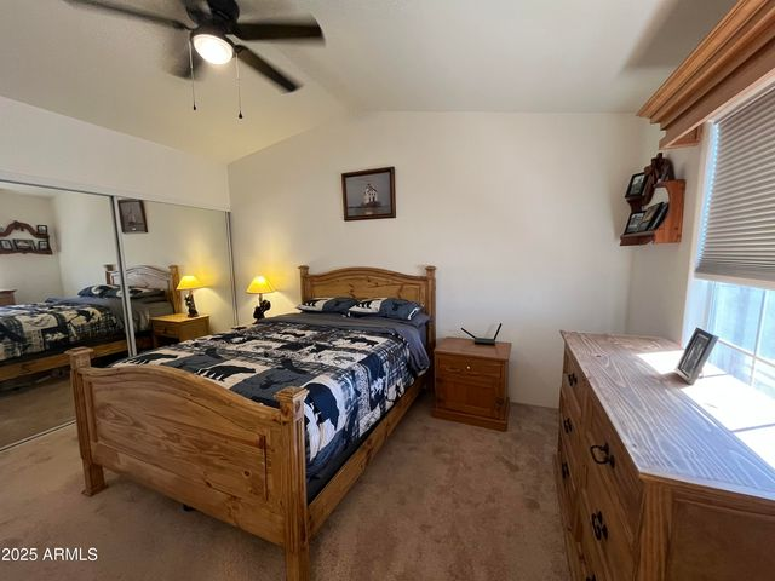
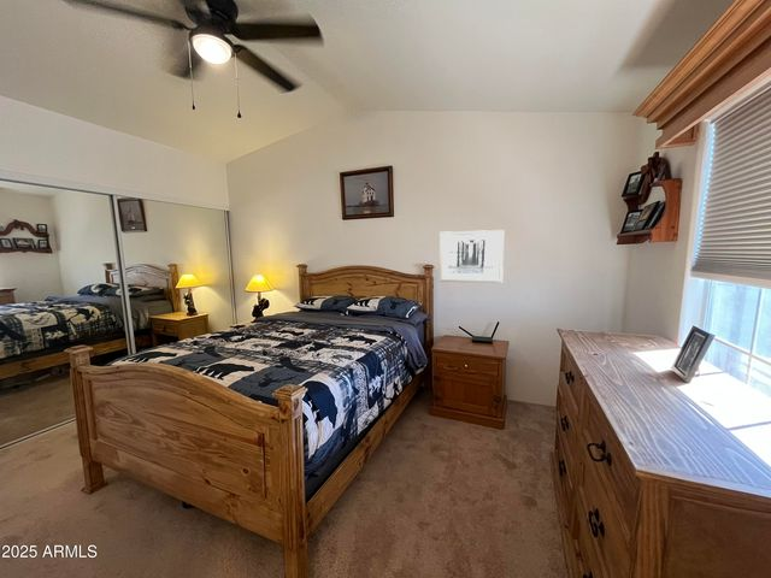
+ wall art (470, 256)
